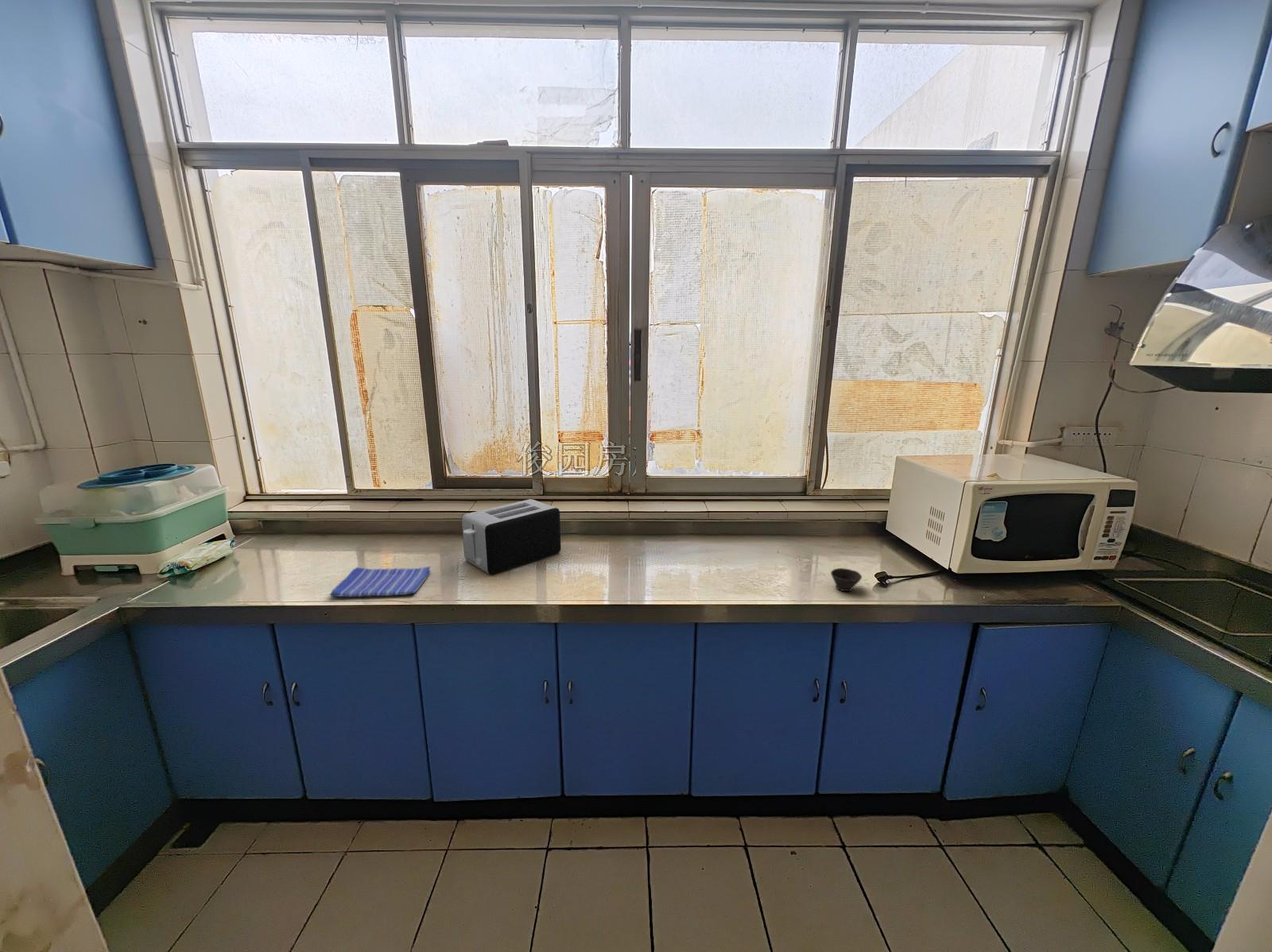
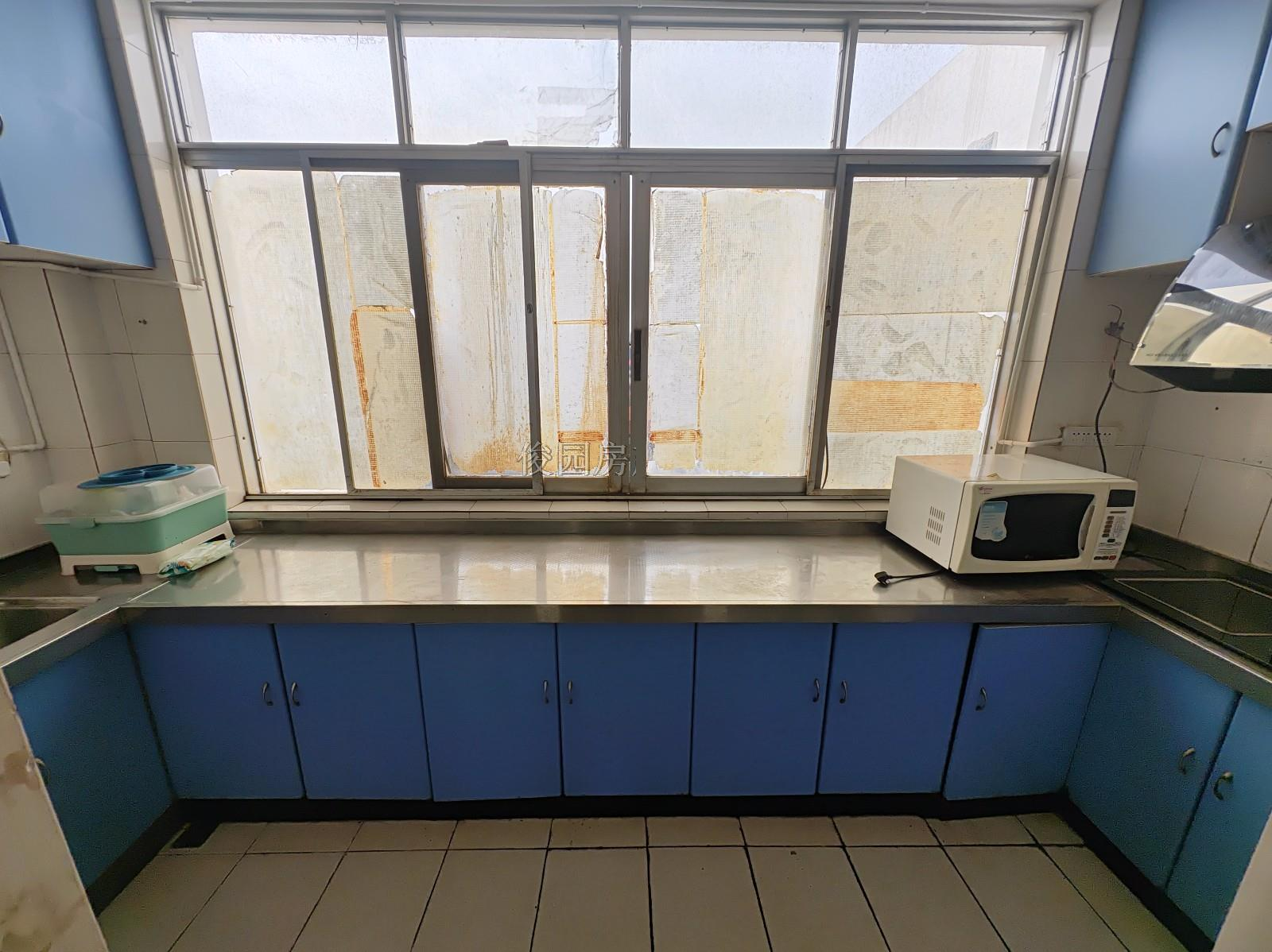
- dish towel (382, 580)
- cup (847, 581)
- toaster (512, 533)
